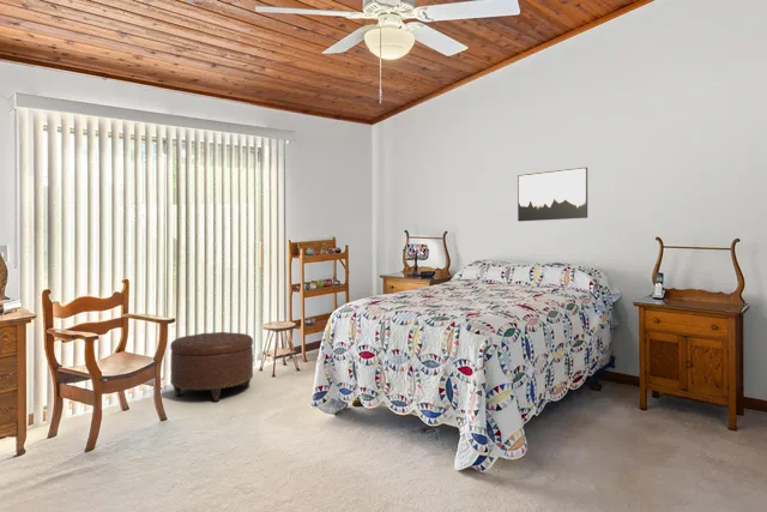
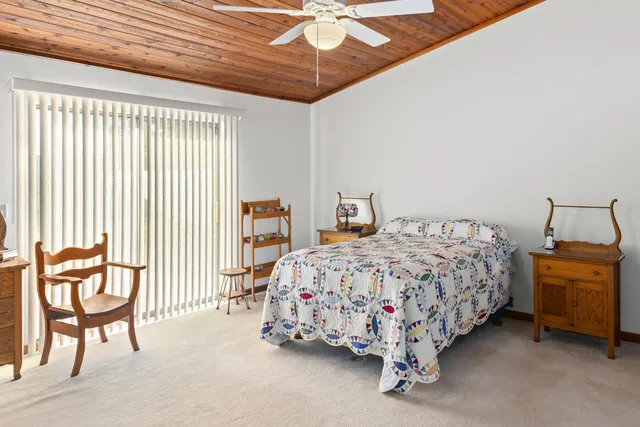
- wall art (550, 195)
- ottoman (212, 363)
